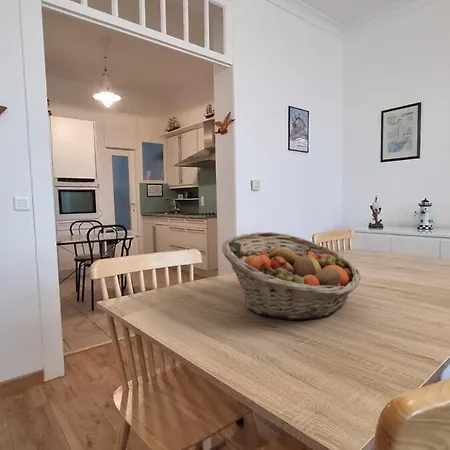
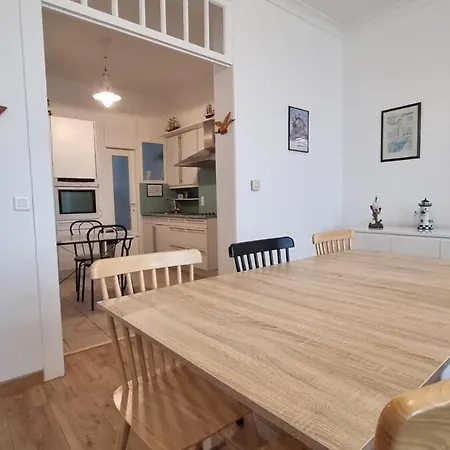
- fruit basket (291, 269)
